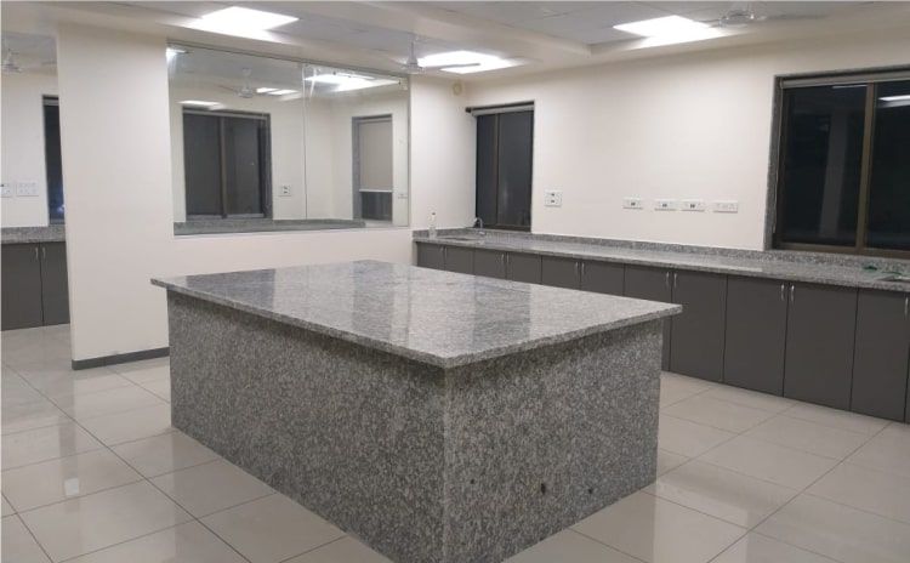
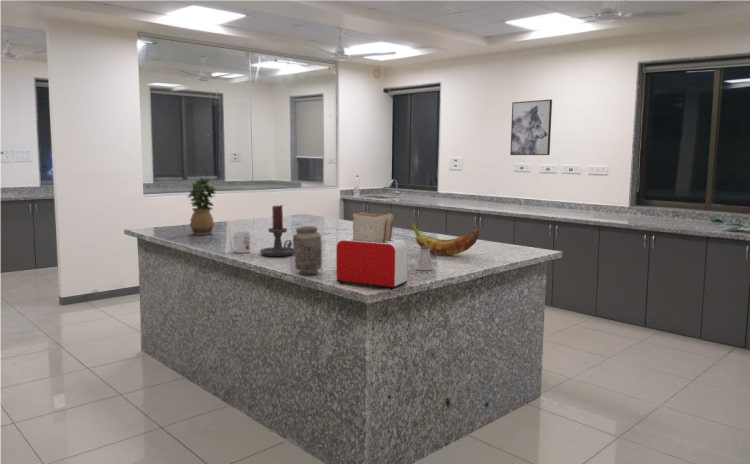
+ wall art (530, 128)
+ potted plant (202, 205)
+ candle holder (280, 228)
+ mug (239, 242)
+ toaster (369, 248)
+ saltshaker (424, 257)
+ banana (441, 240)
+ vase (307, 250)
